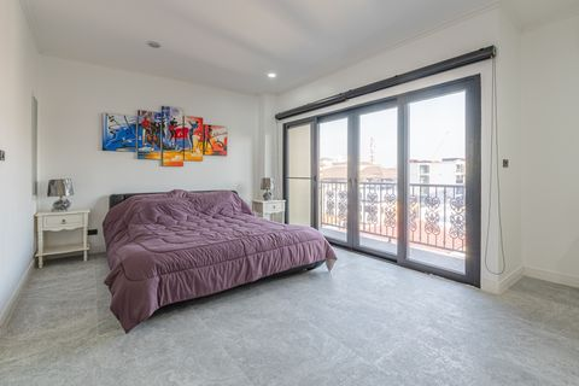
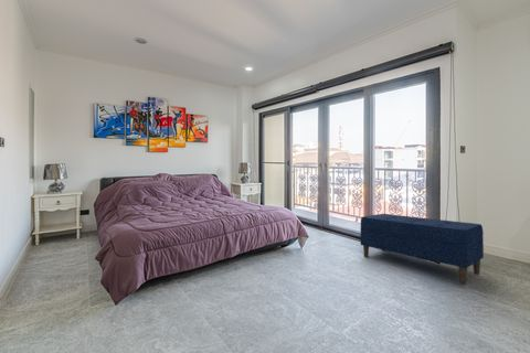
+ bench (415, 243)
